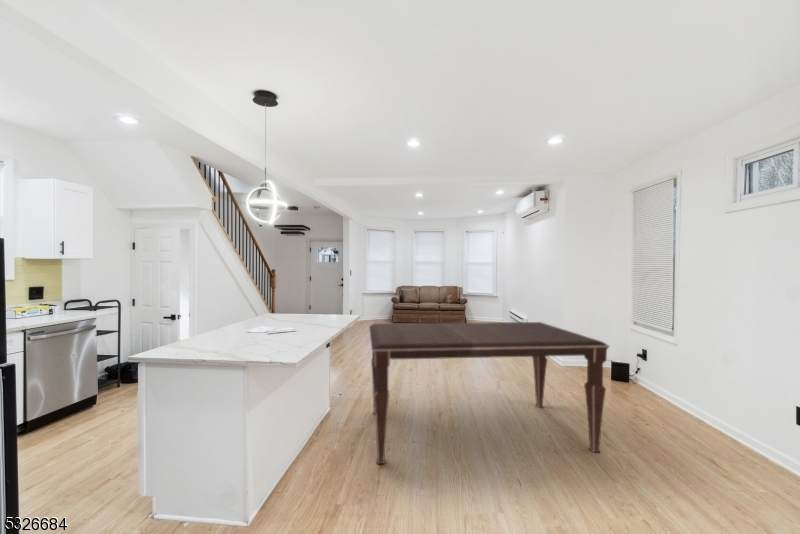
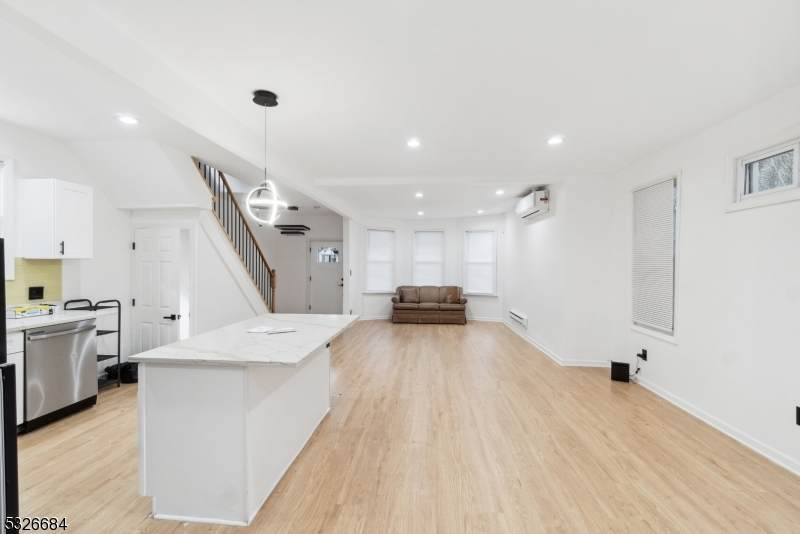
- dining table (474, 357)
